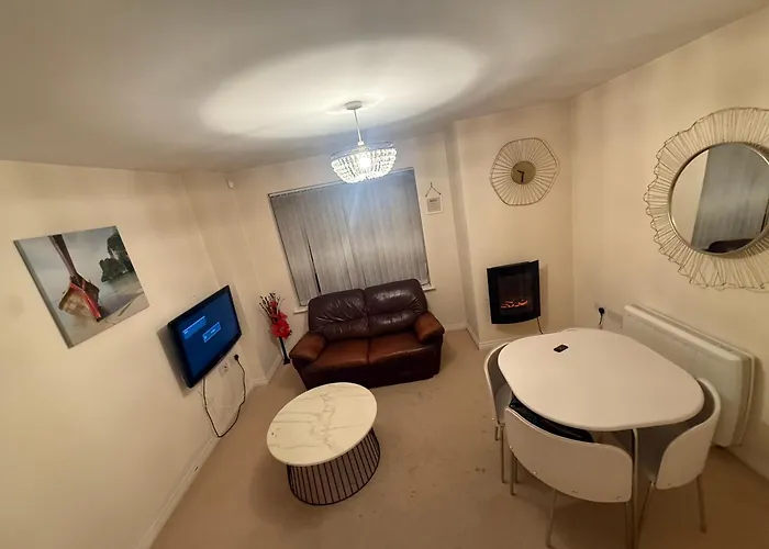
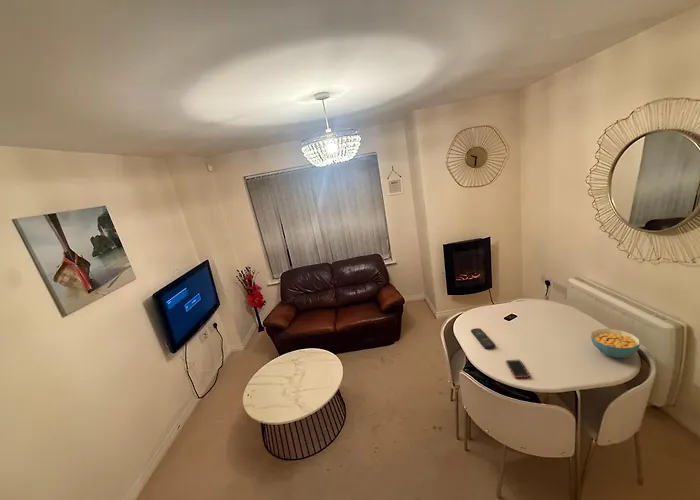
+ remote control (482, 337)
+ cell phone (517, 368)
+ cereal bowl (614, 346)
